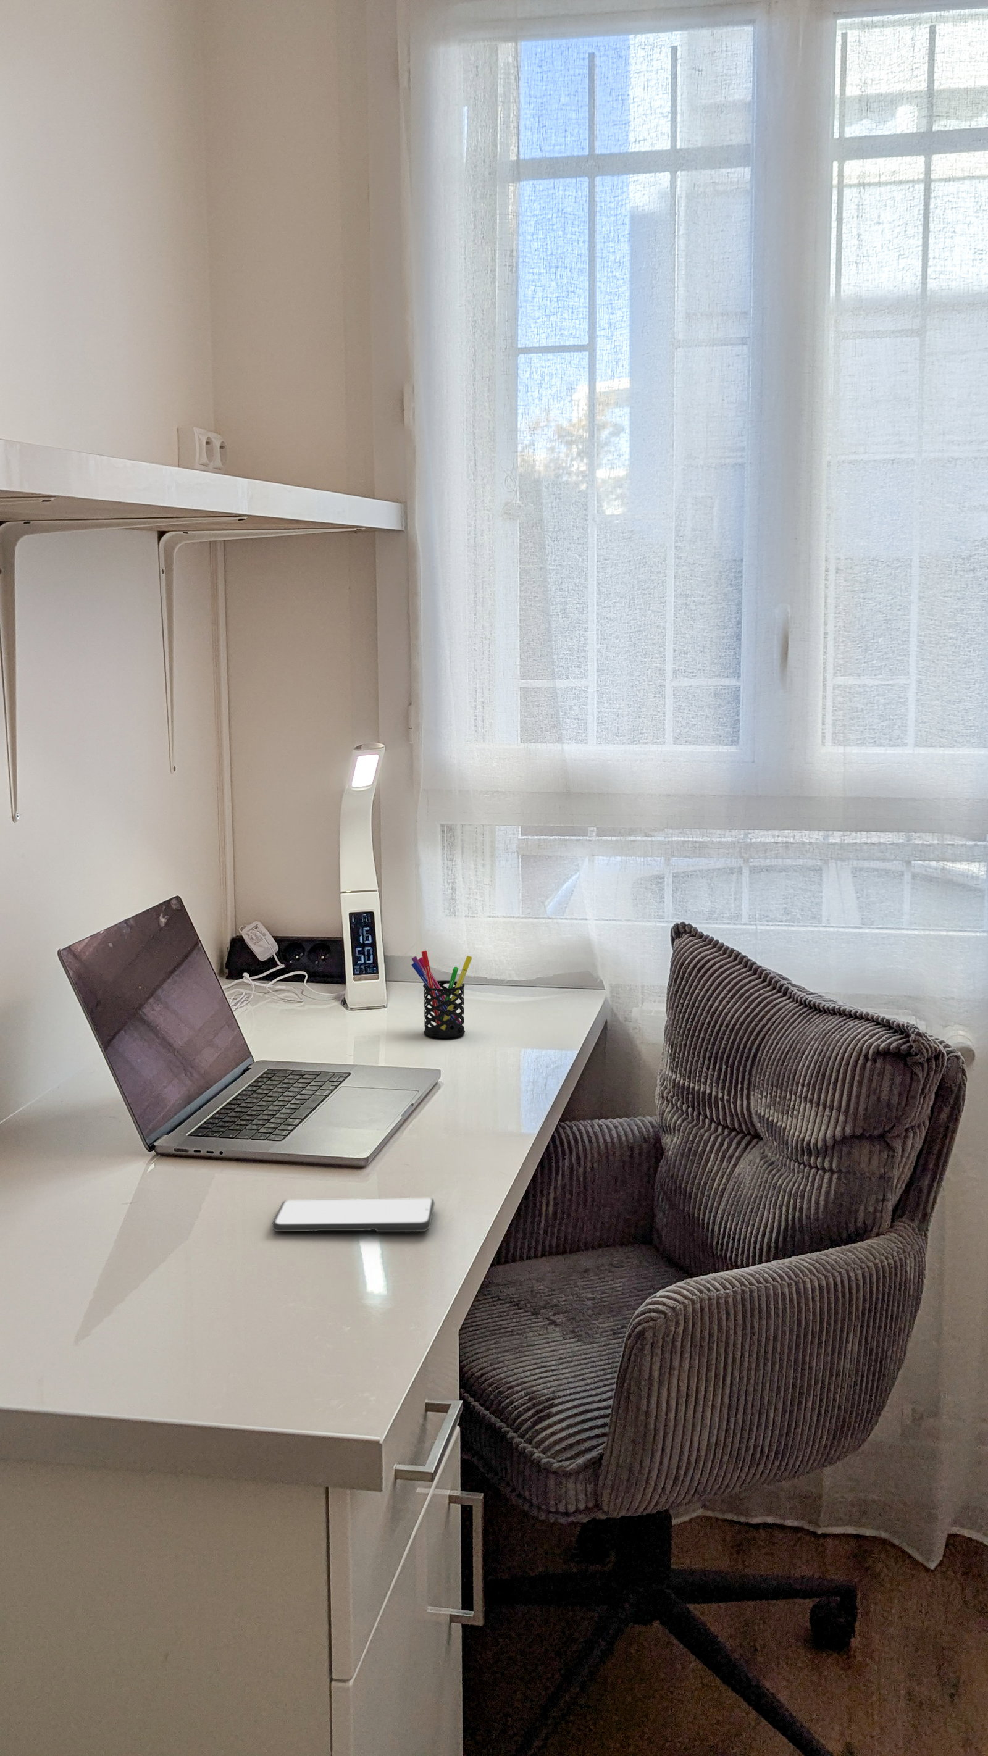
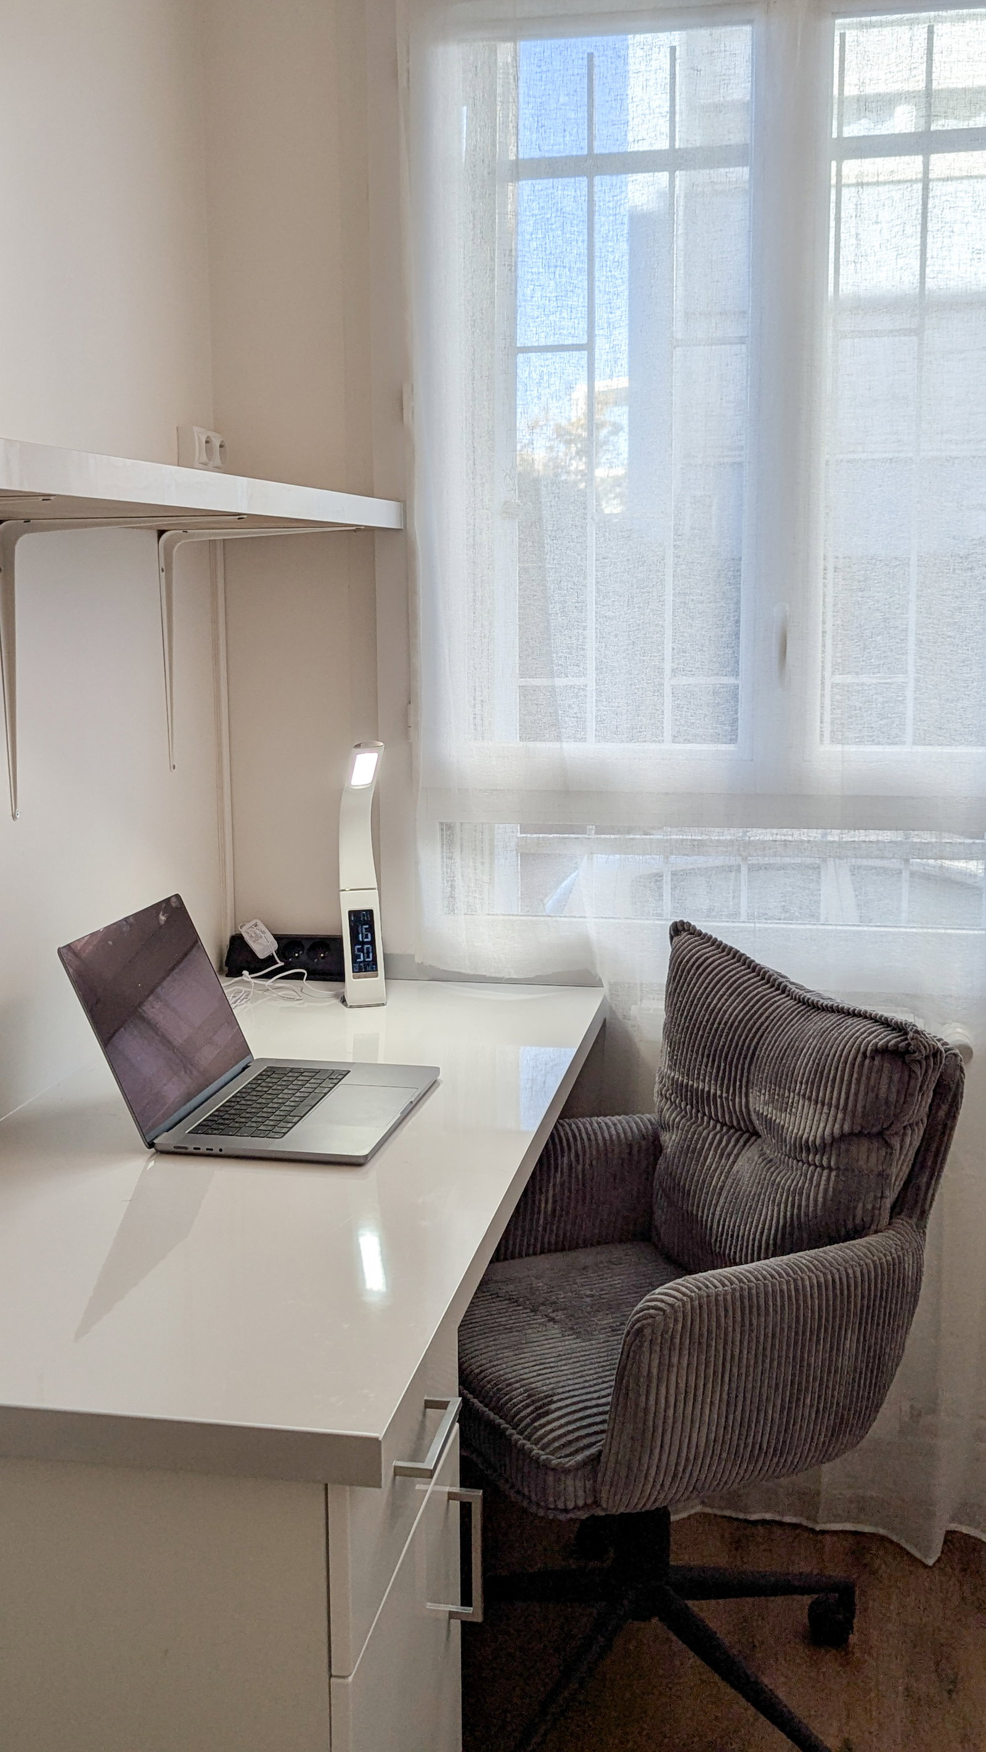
- pen holder (444, 993)
- smartphone (355, 1214)
